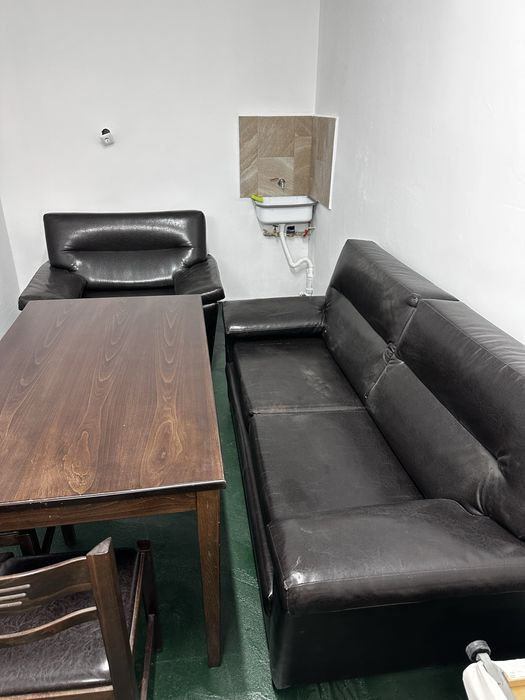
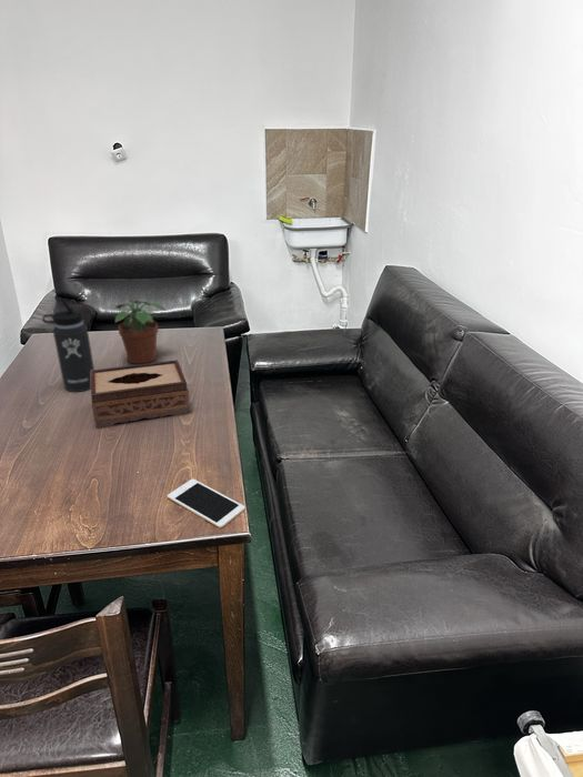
+ cell phone (205, 502)
+ tissue box (139, 392)
+ thermos bottle (69, 344)
+ potted plant (140, 332)
